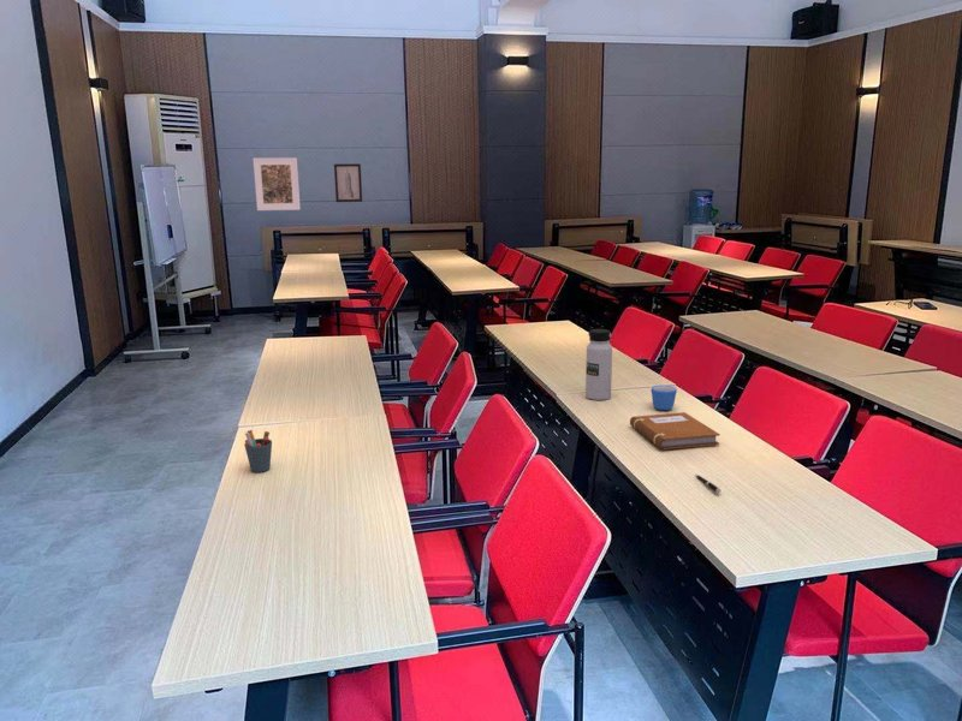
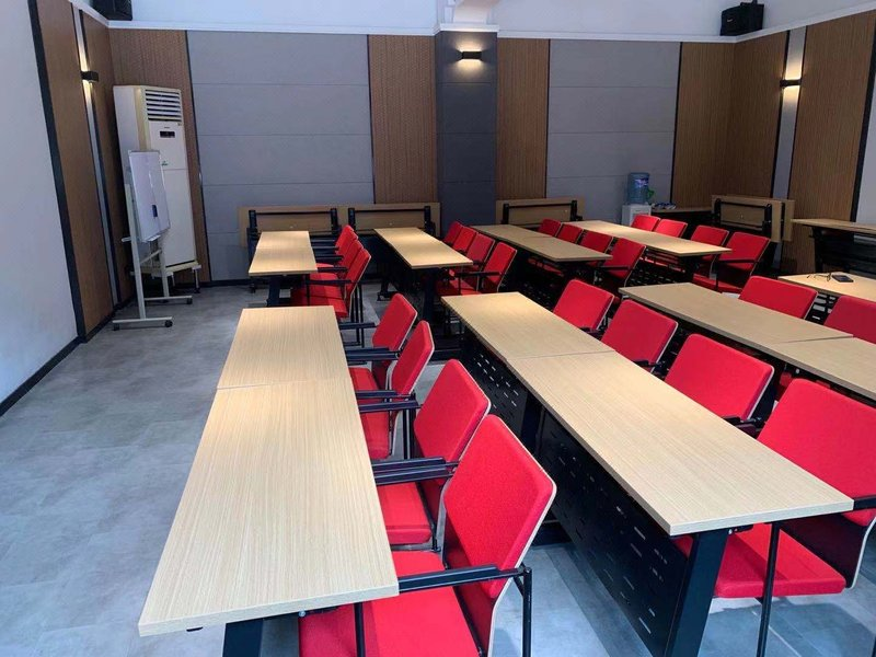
- mug (660, 397)
- pen holder (259, 448)
- notebook (671, 429)
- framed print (277, 184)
- water bottle (599, 363)
- pen (706, 481)
- wall art (348, 183)
